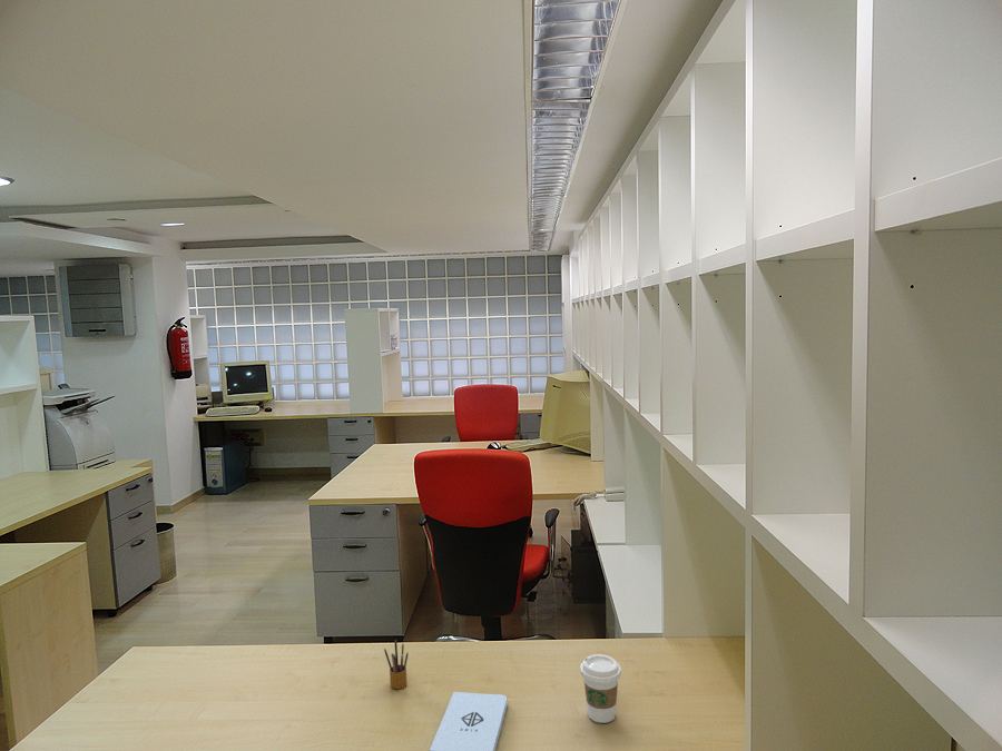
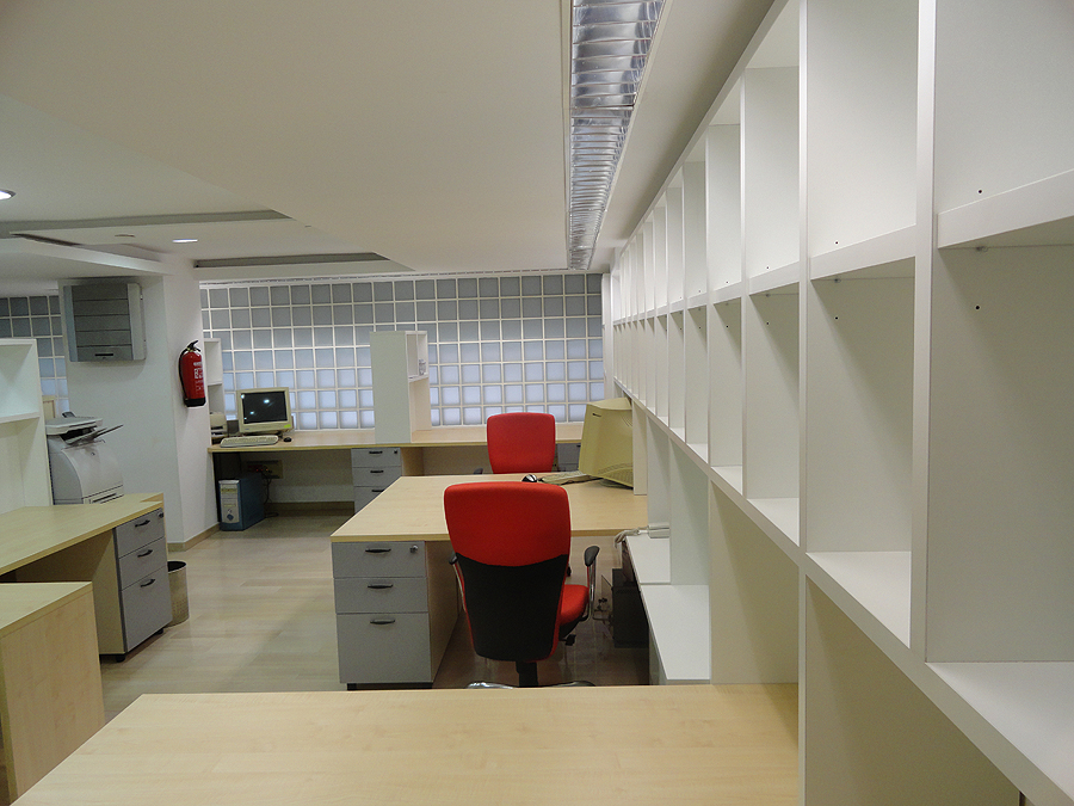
- notepad (471, 724)
- coffee cup (600, 689)
- pencil box (396, 664)
